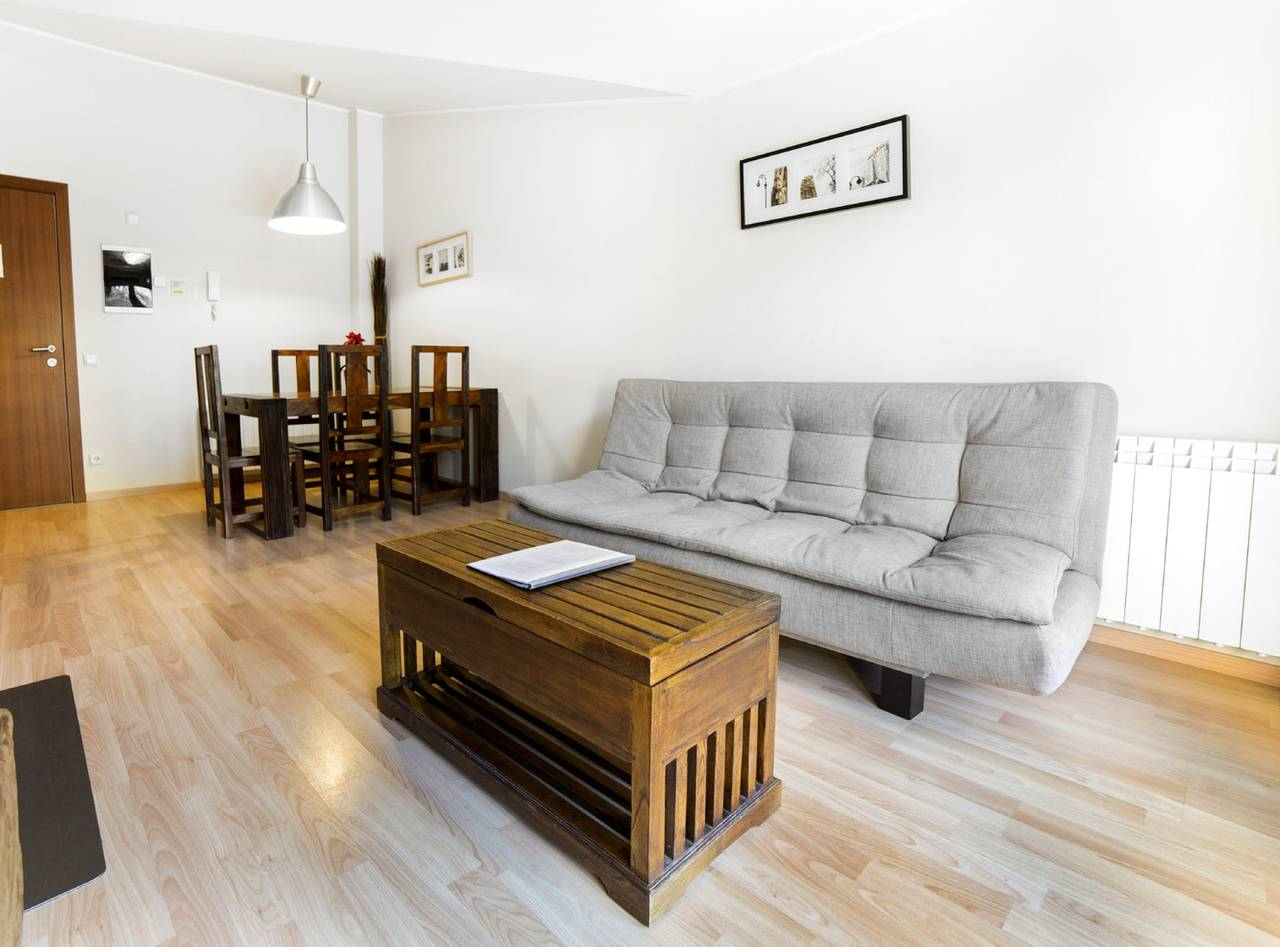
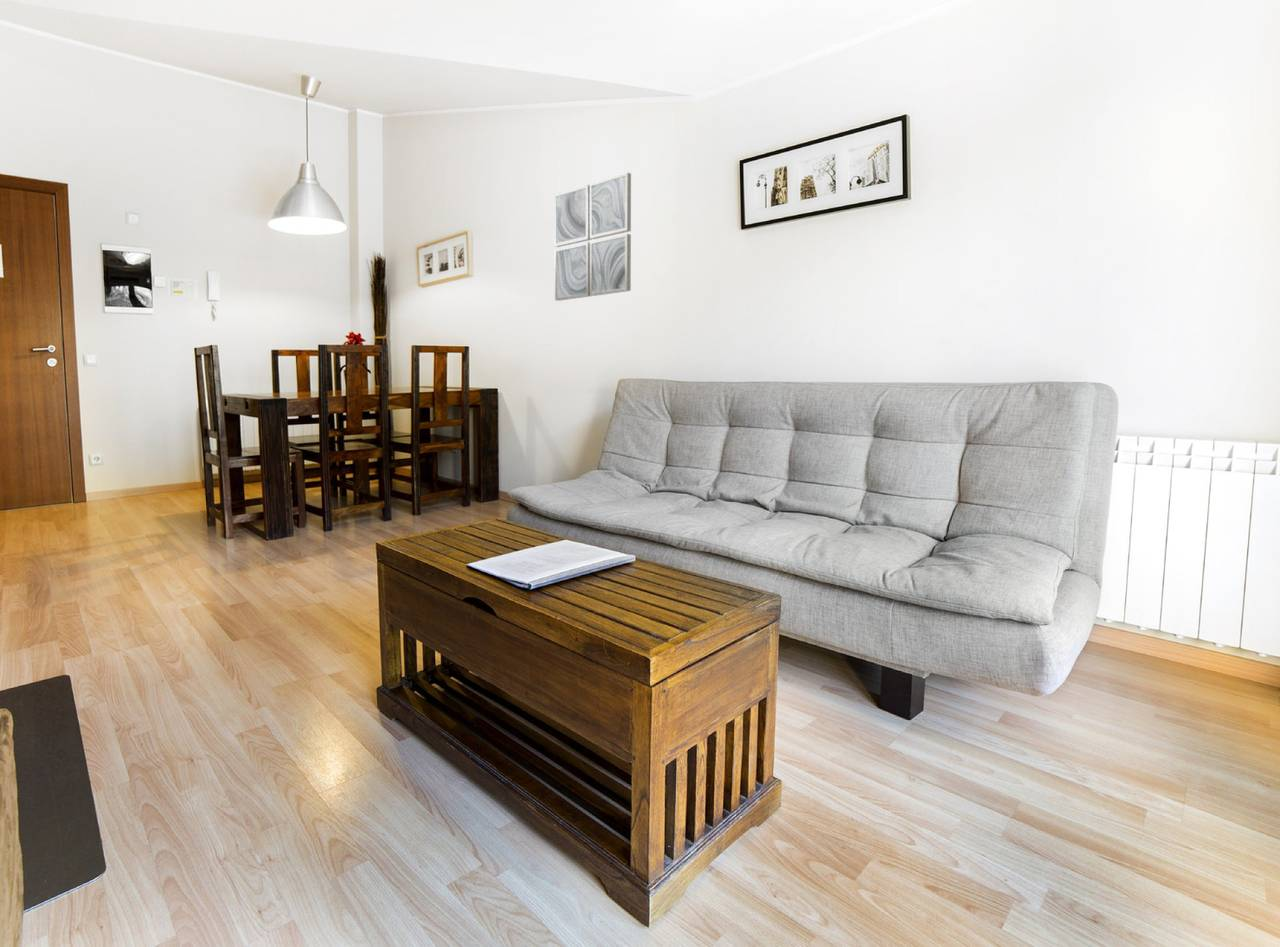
+ wall art (591, 241)
